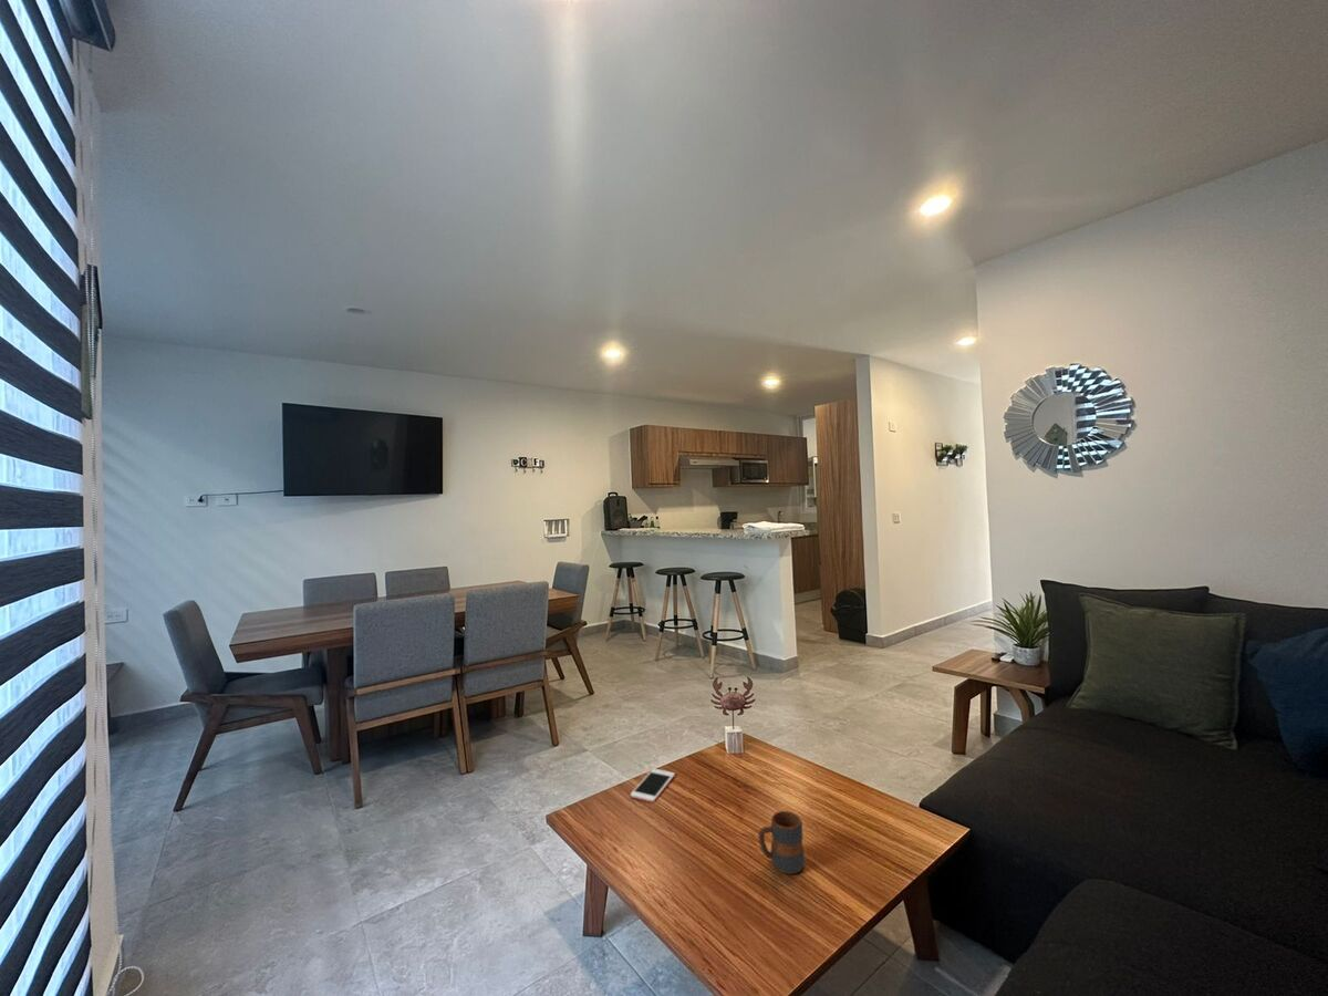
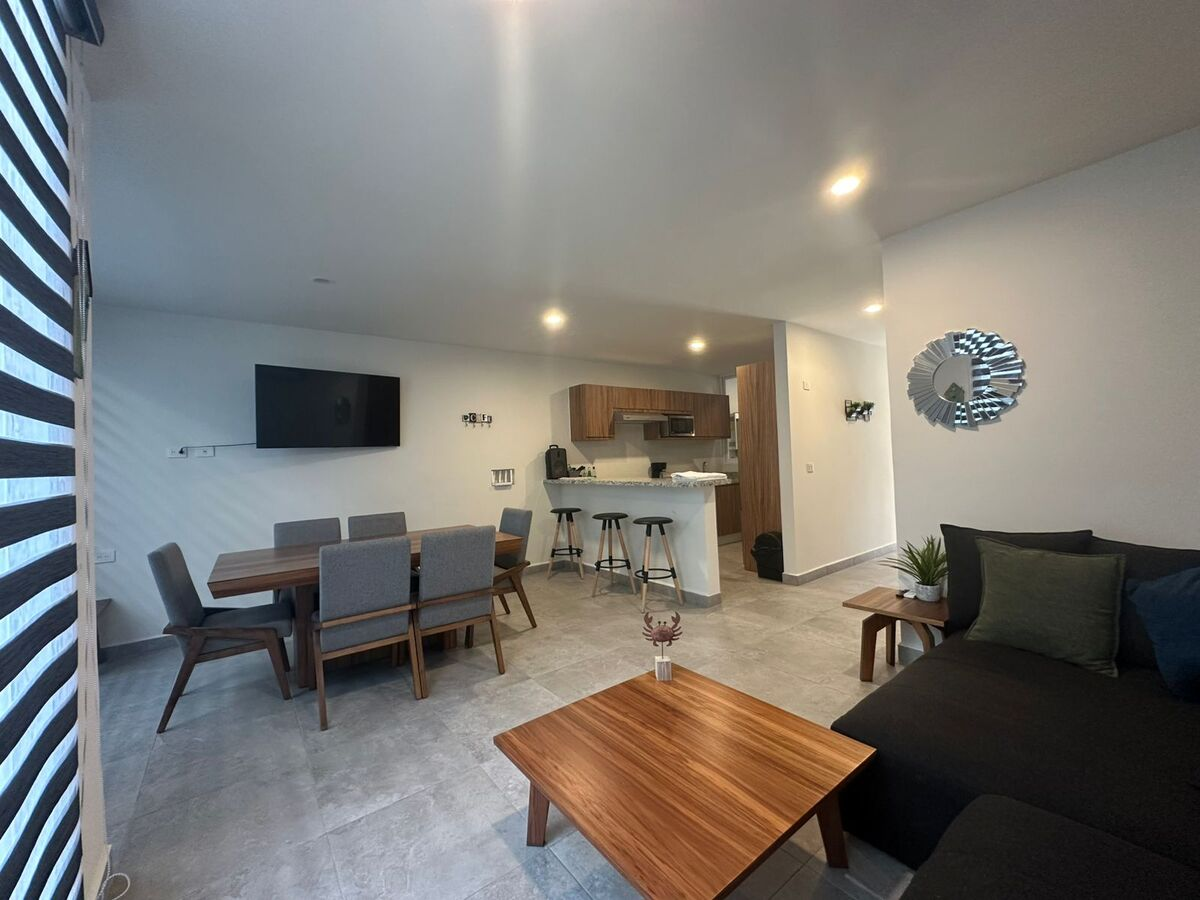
- cell phone (653, 784)
- mug (780, 842)
